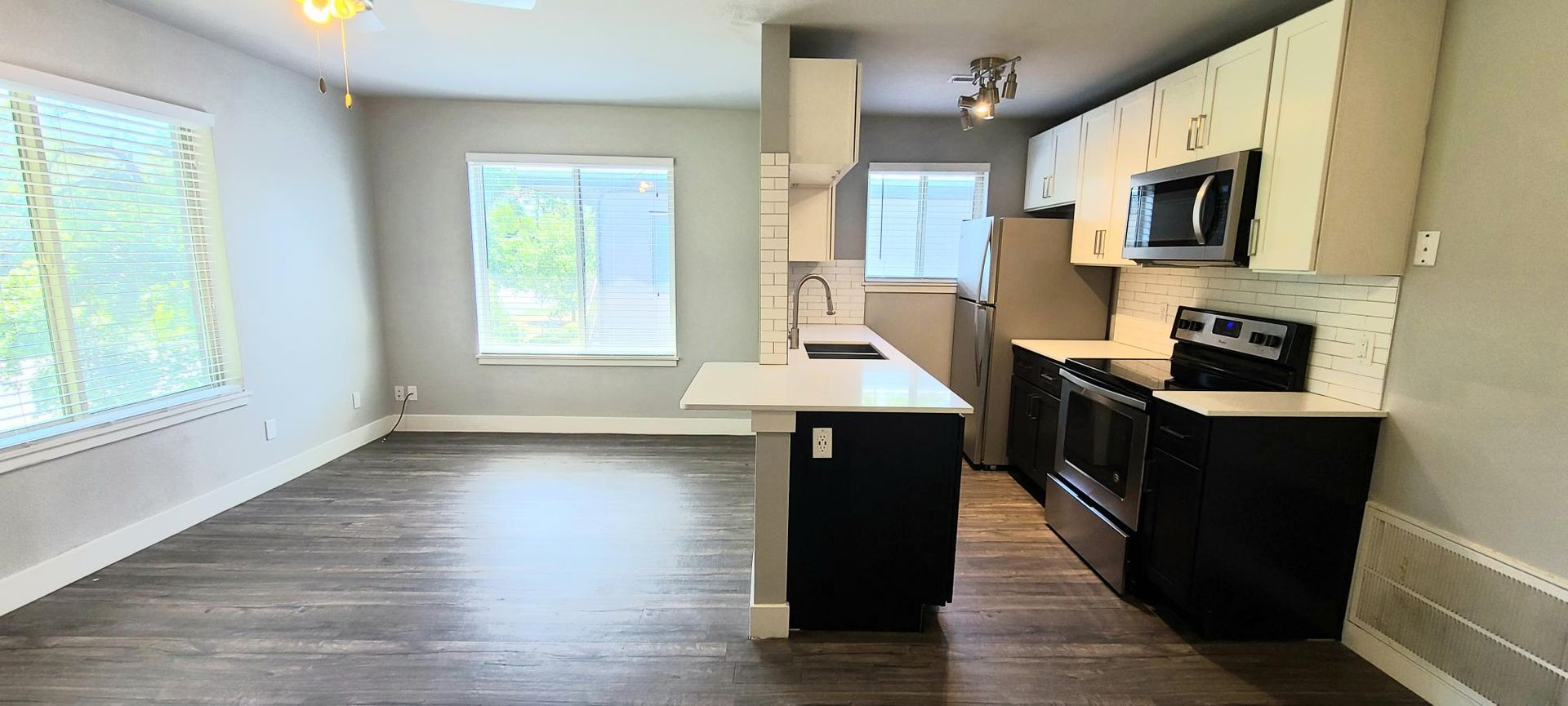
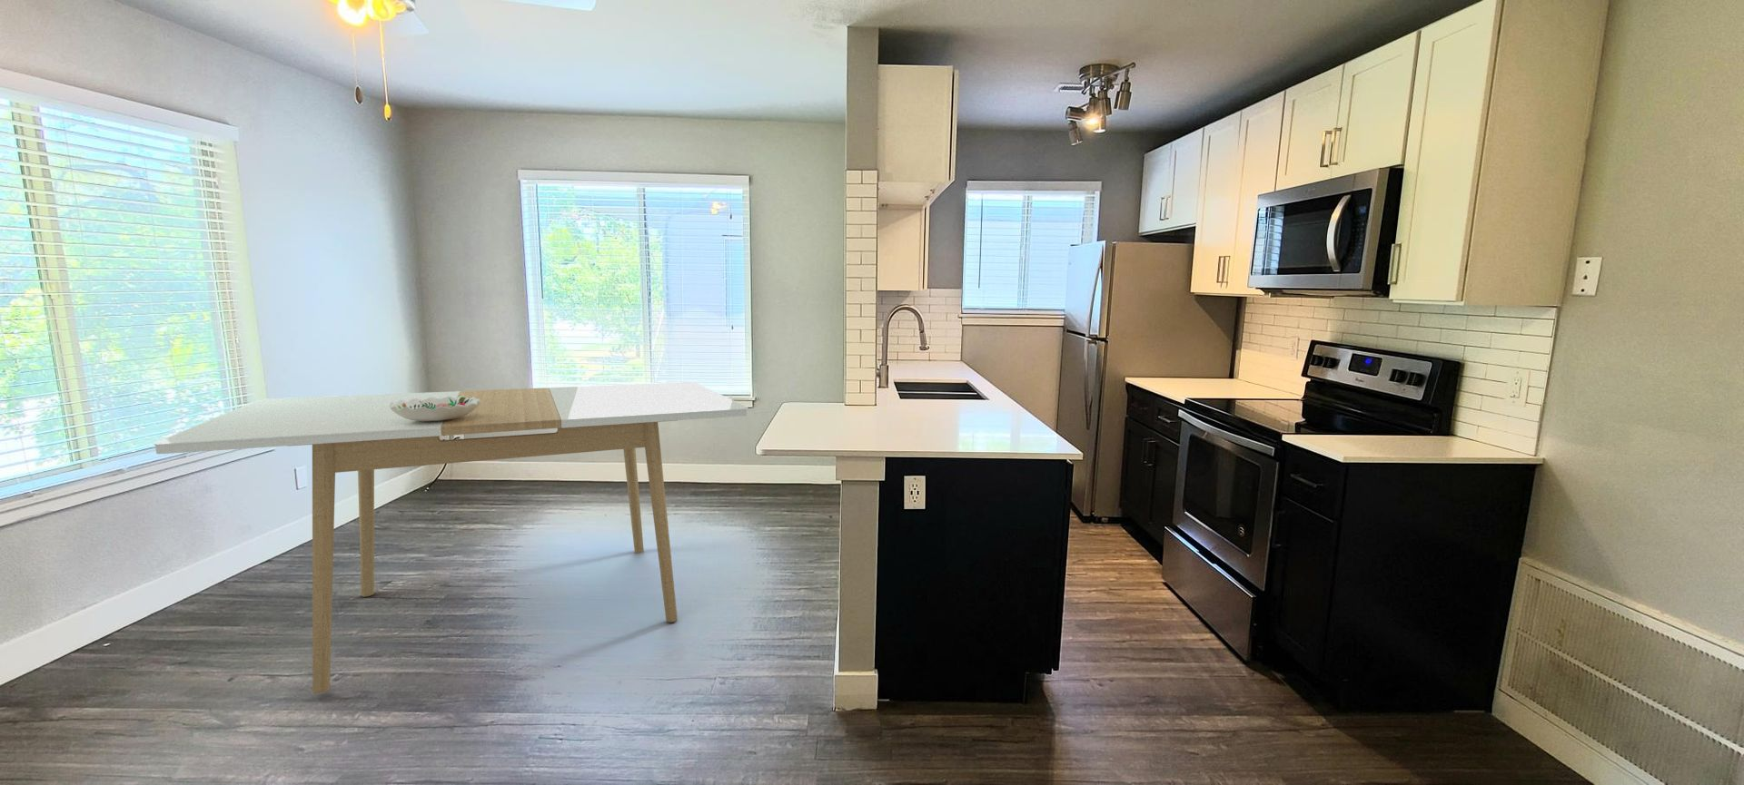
+ decorative bowl (436, 409)
+ dining table (504, 458)
